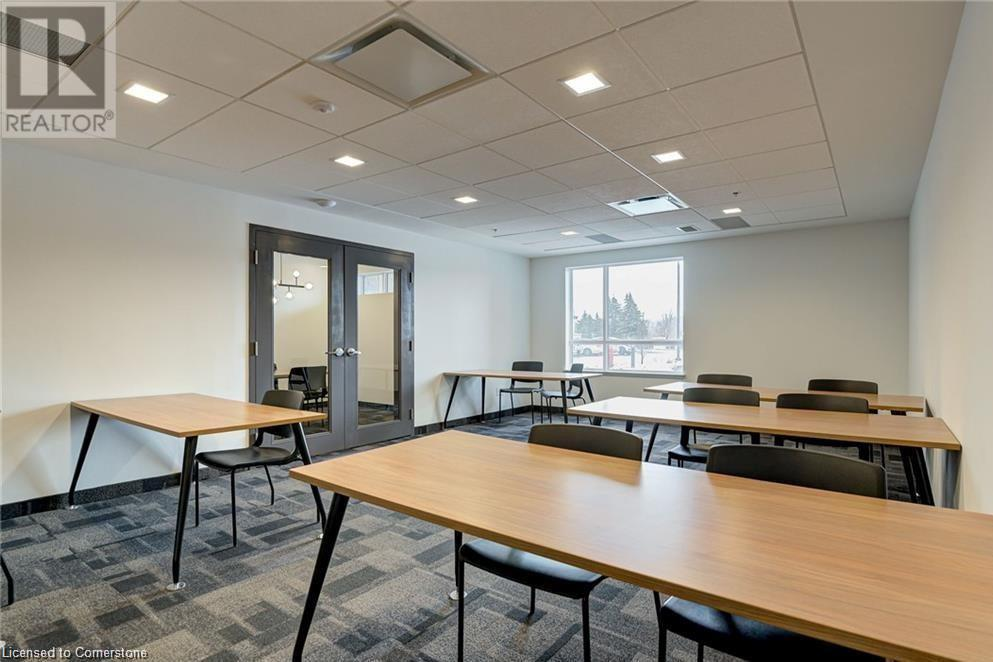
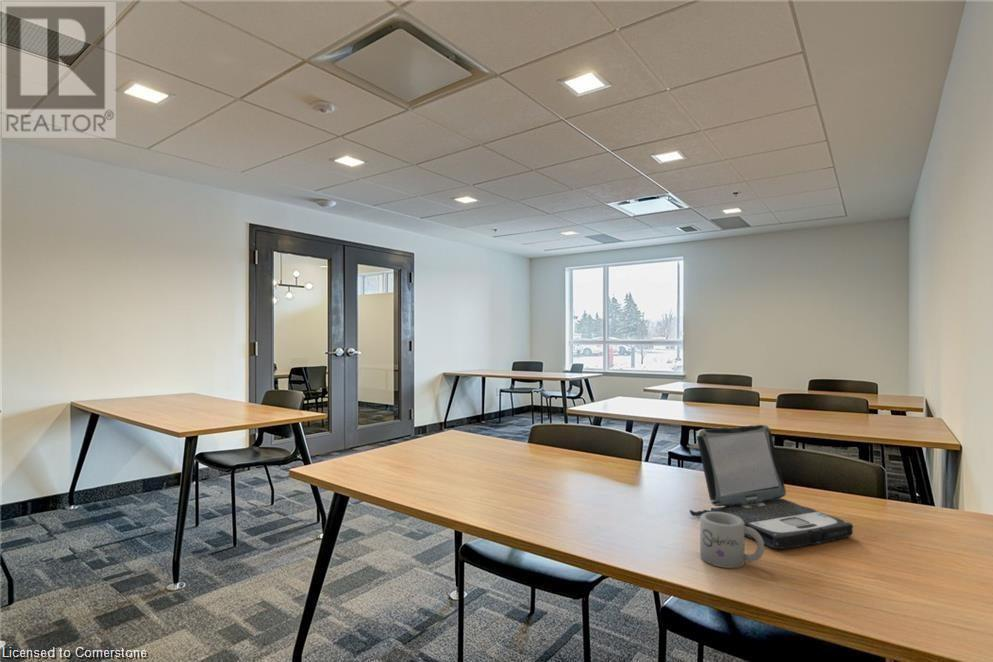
+ mug (731, 540)
+ laptop (766, 479)
